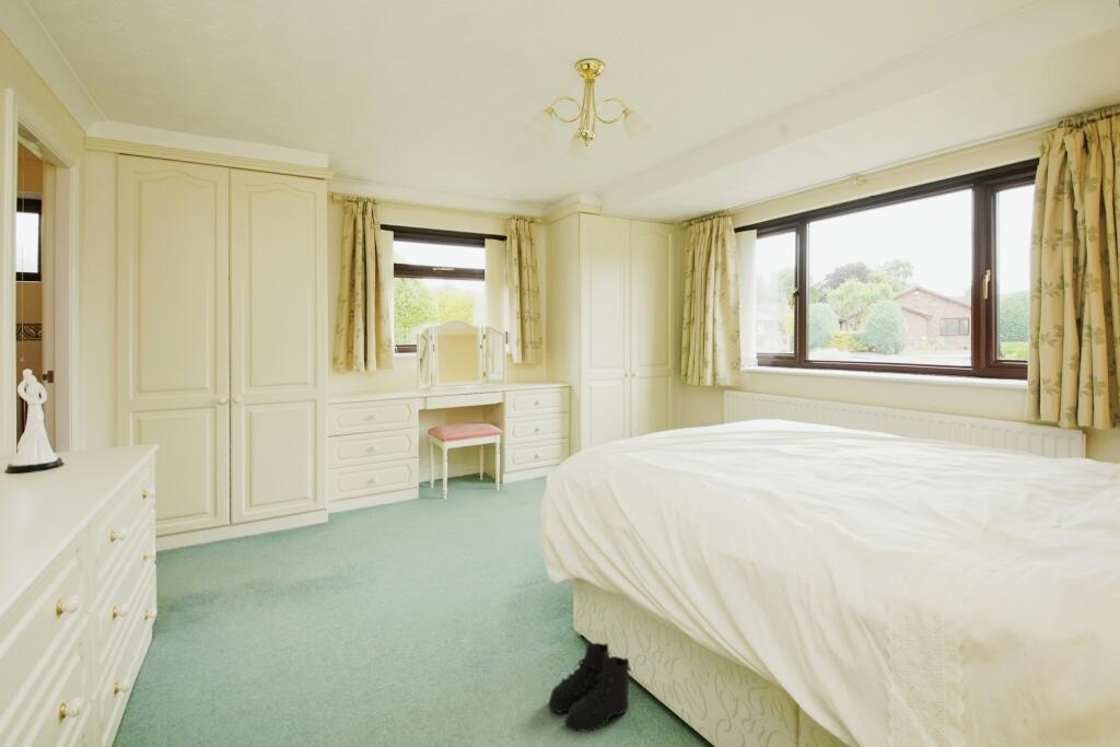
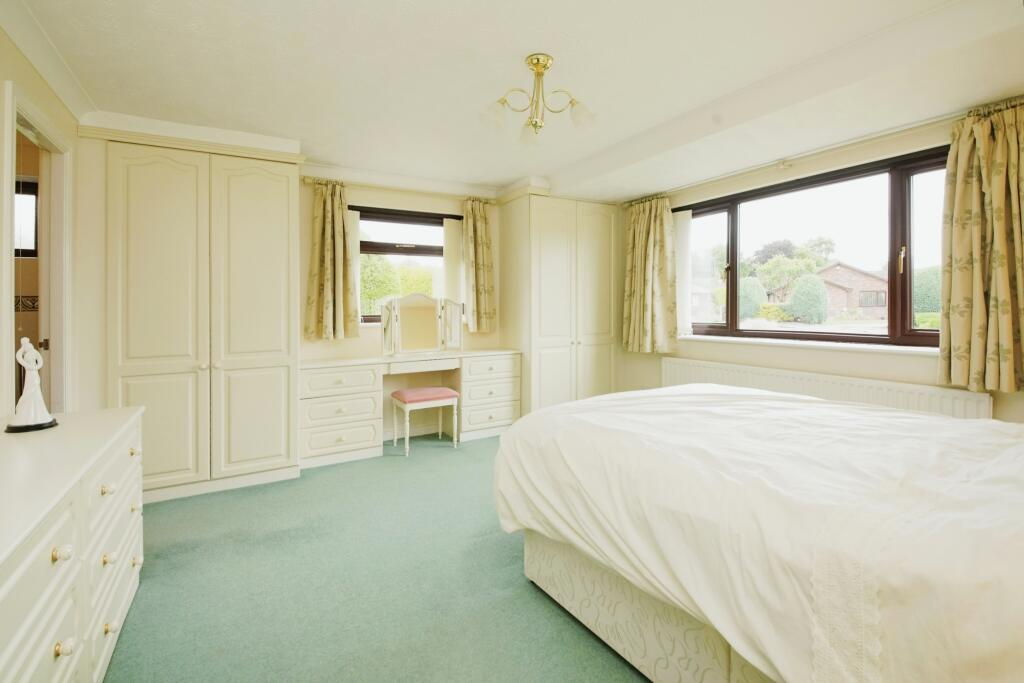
- boots (590, 679)
